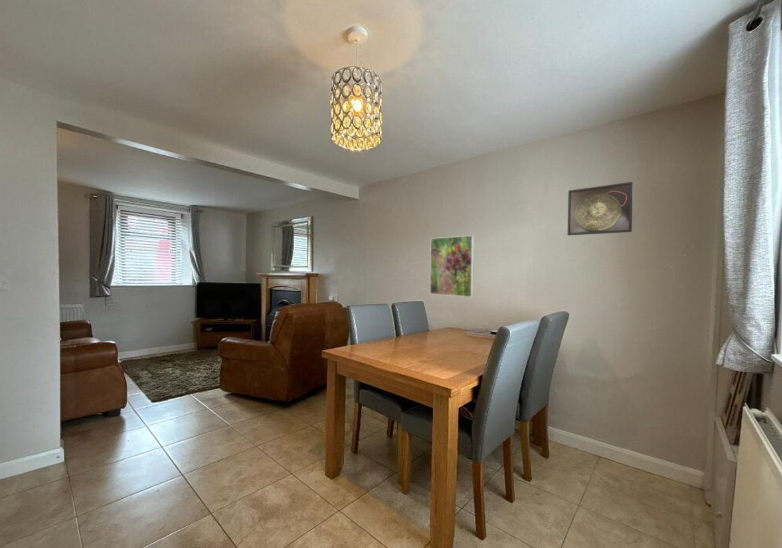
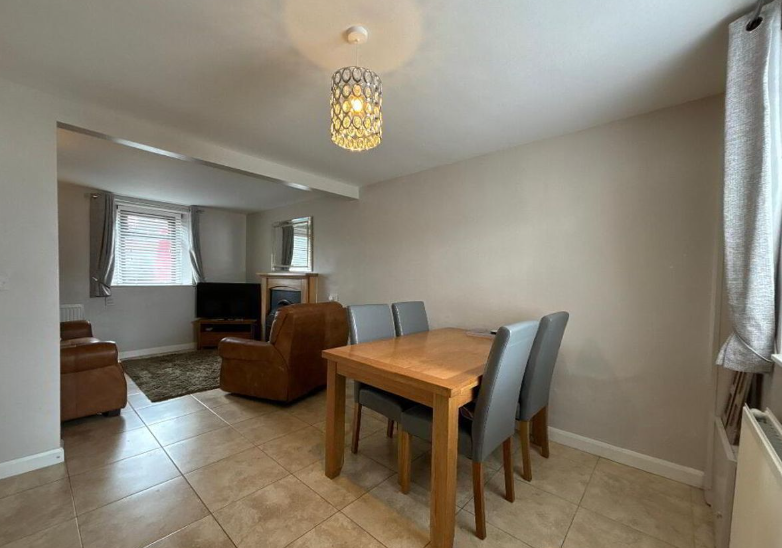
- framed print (450, 266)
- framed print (598, 210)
